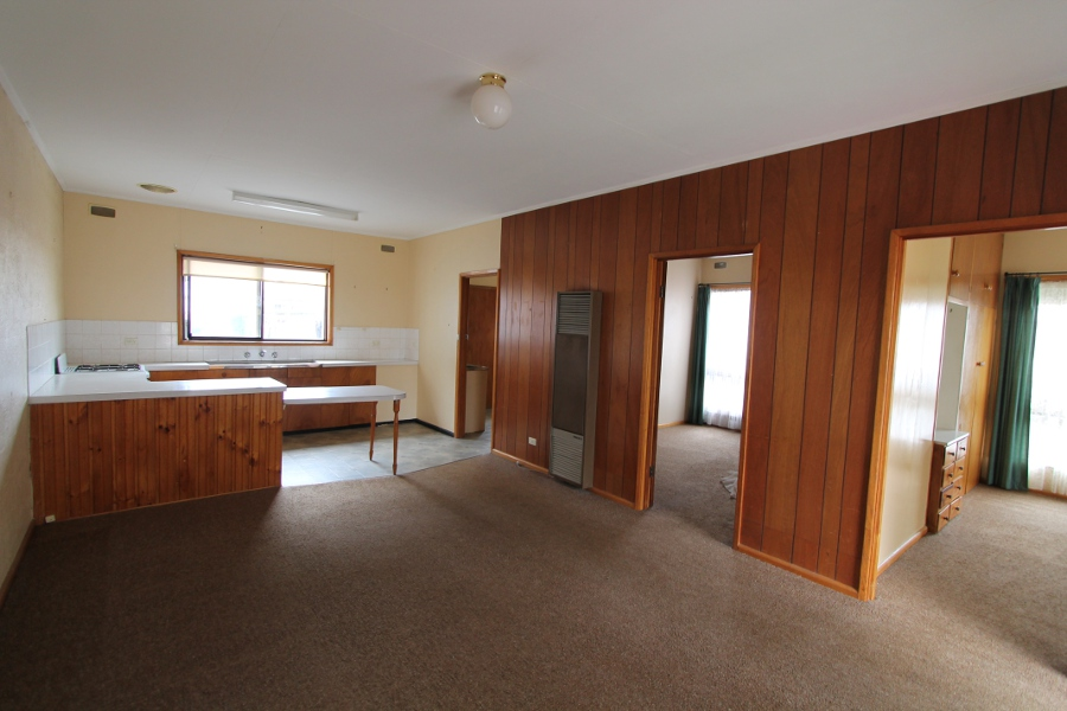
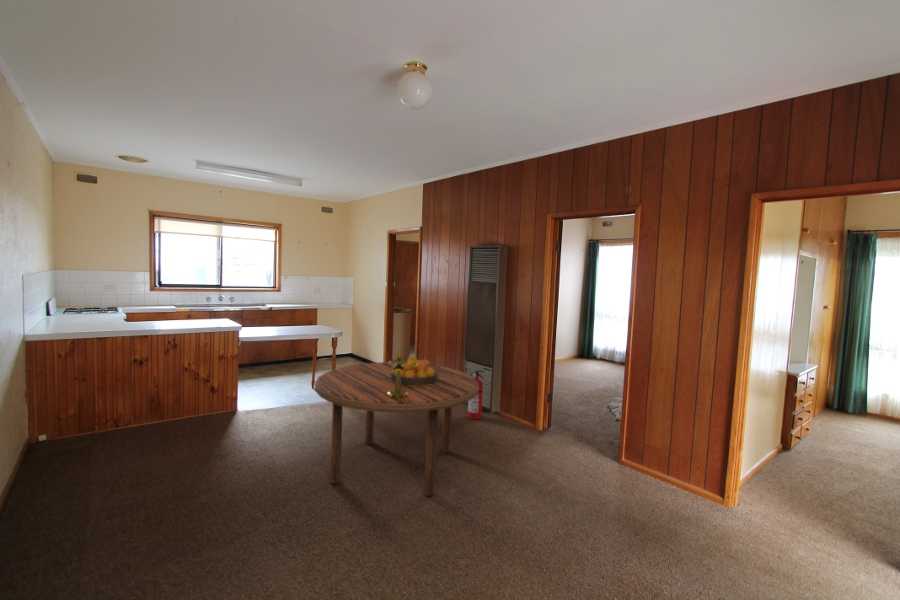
+ dining table (397, 411)
+ candlestick (398, 372)
+ fruit bowl (414, 368)
+ fire extinguisher (476, 394)
